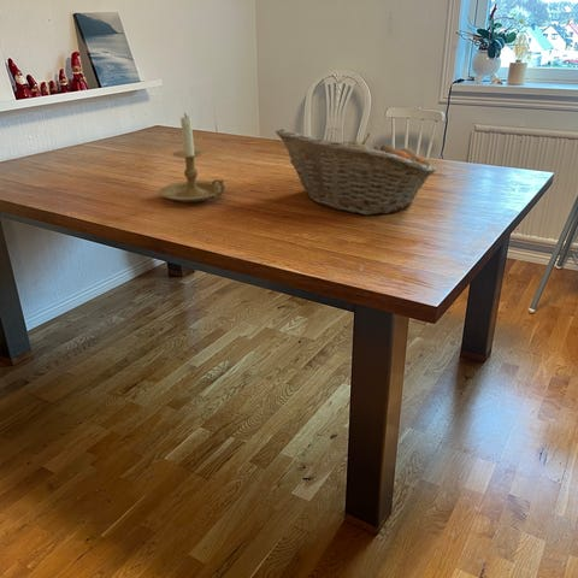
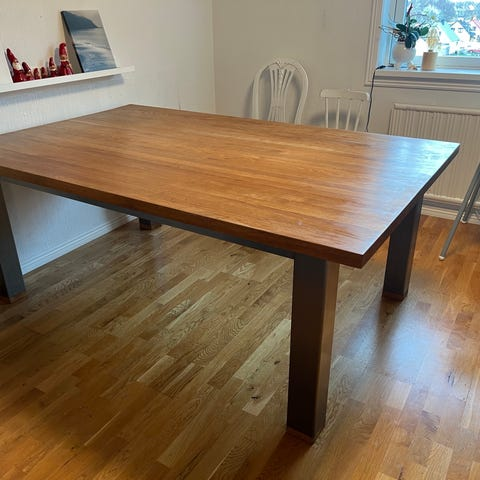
- fruit basket (353, 164)
- candle holder (189, 157)
